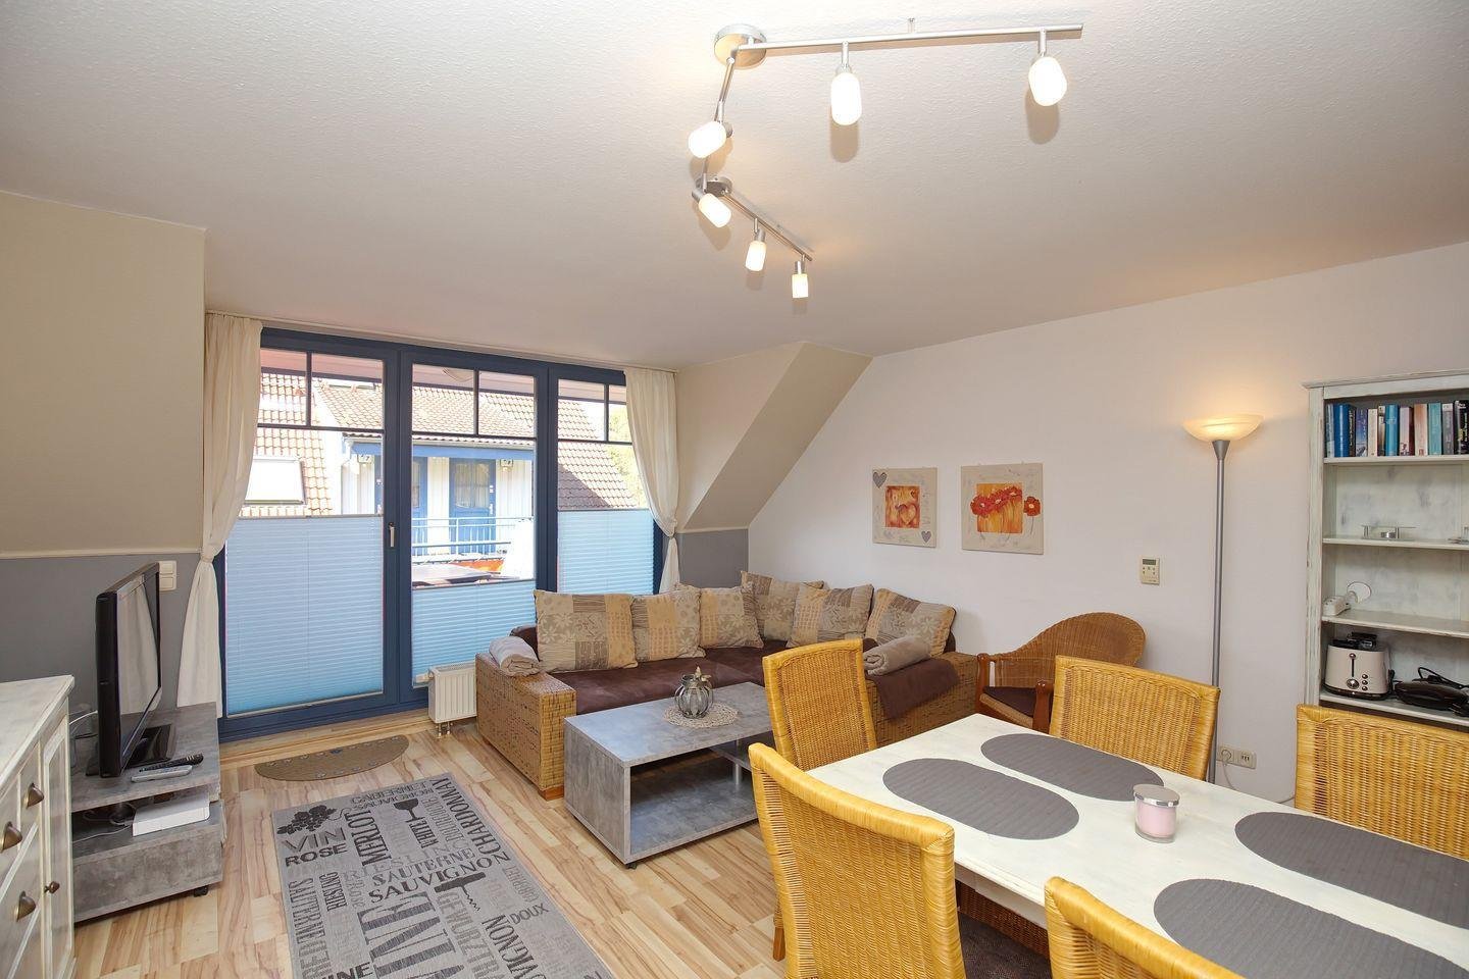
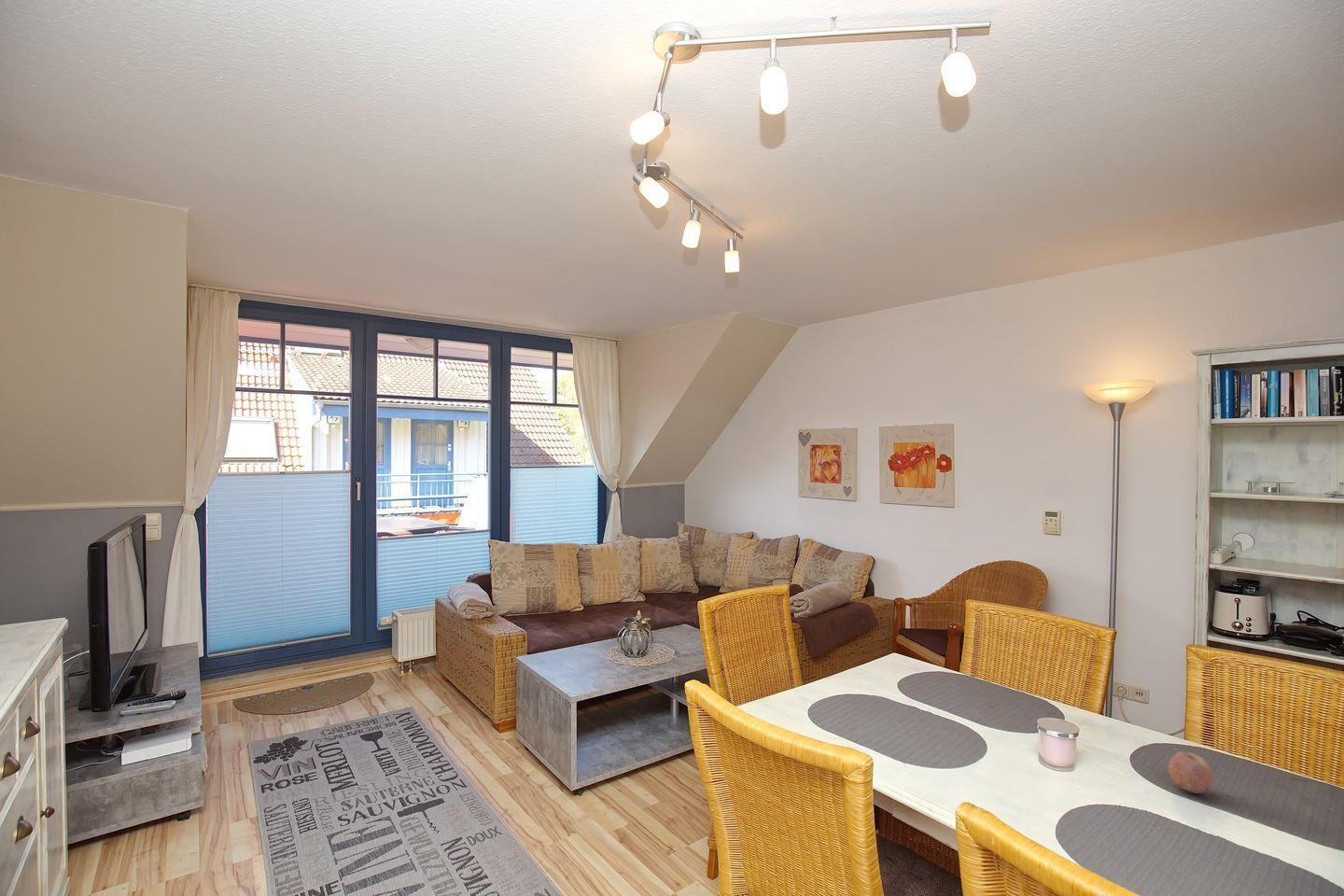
+ fruit (1190, 772)
